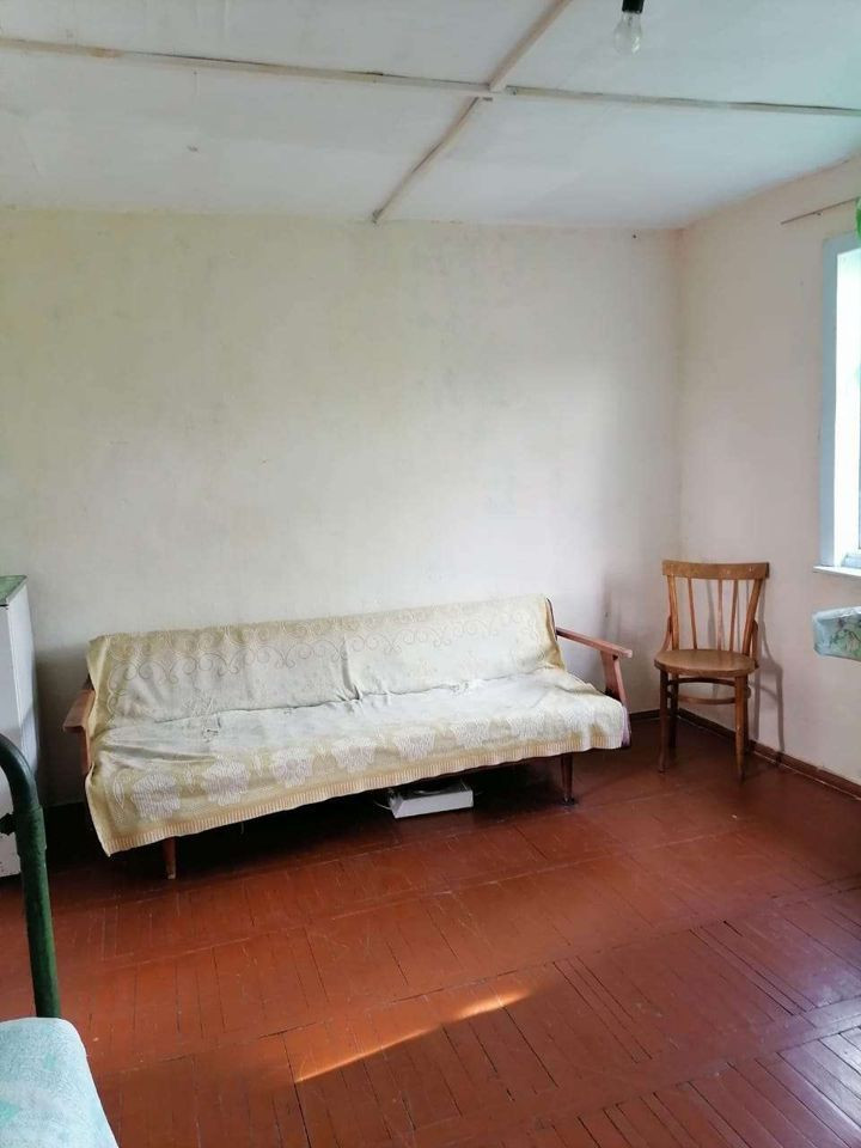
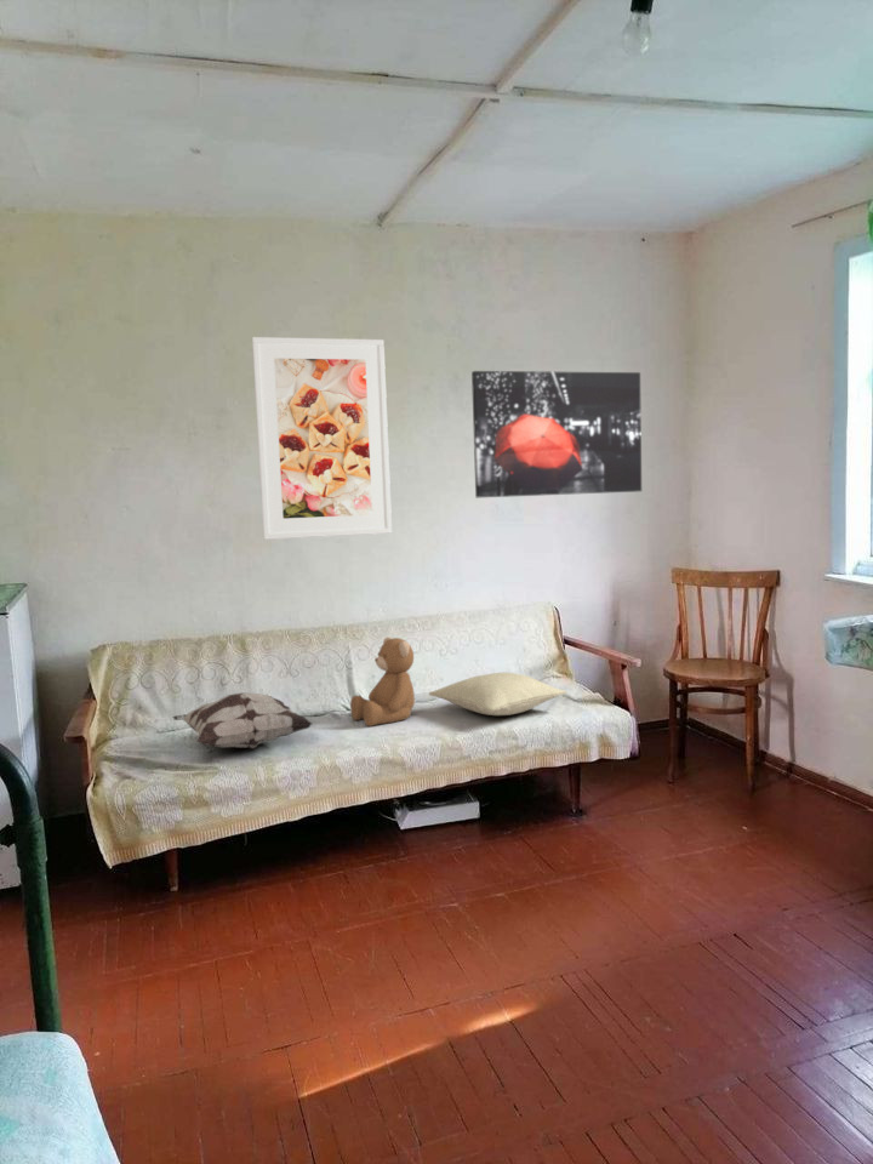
+ pillow (497, 692)
+ teddy bear (386, 679)
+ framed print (324, 438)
+ wall art (559, 433)
+ decorative pillow (240, 720)
